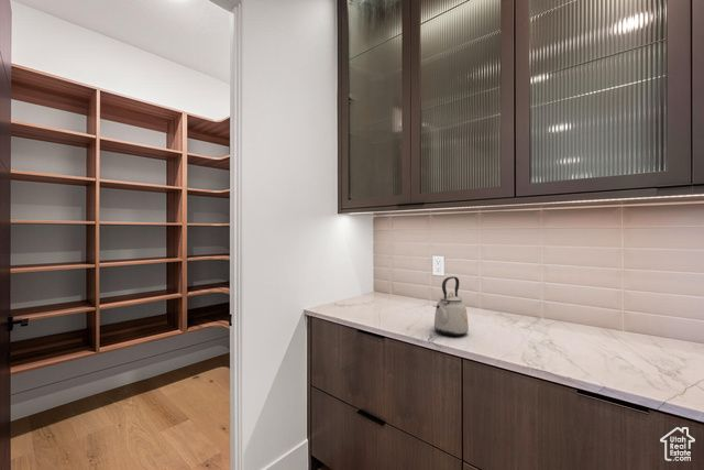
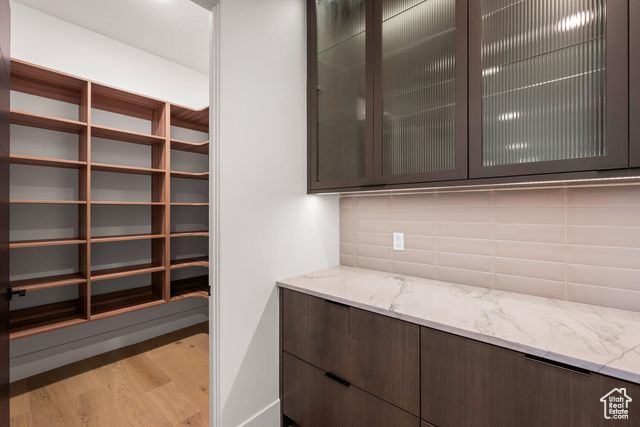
- kettle (448, 305)
